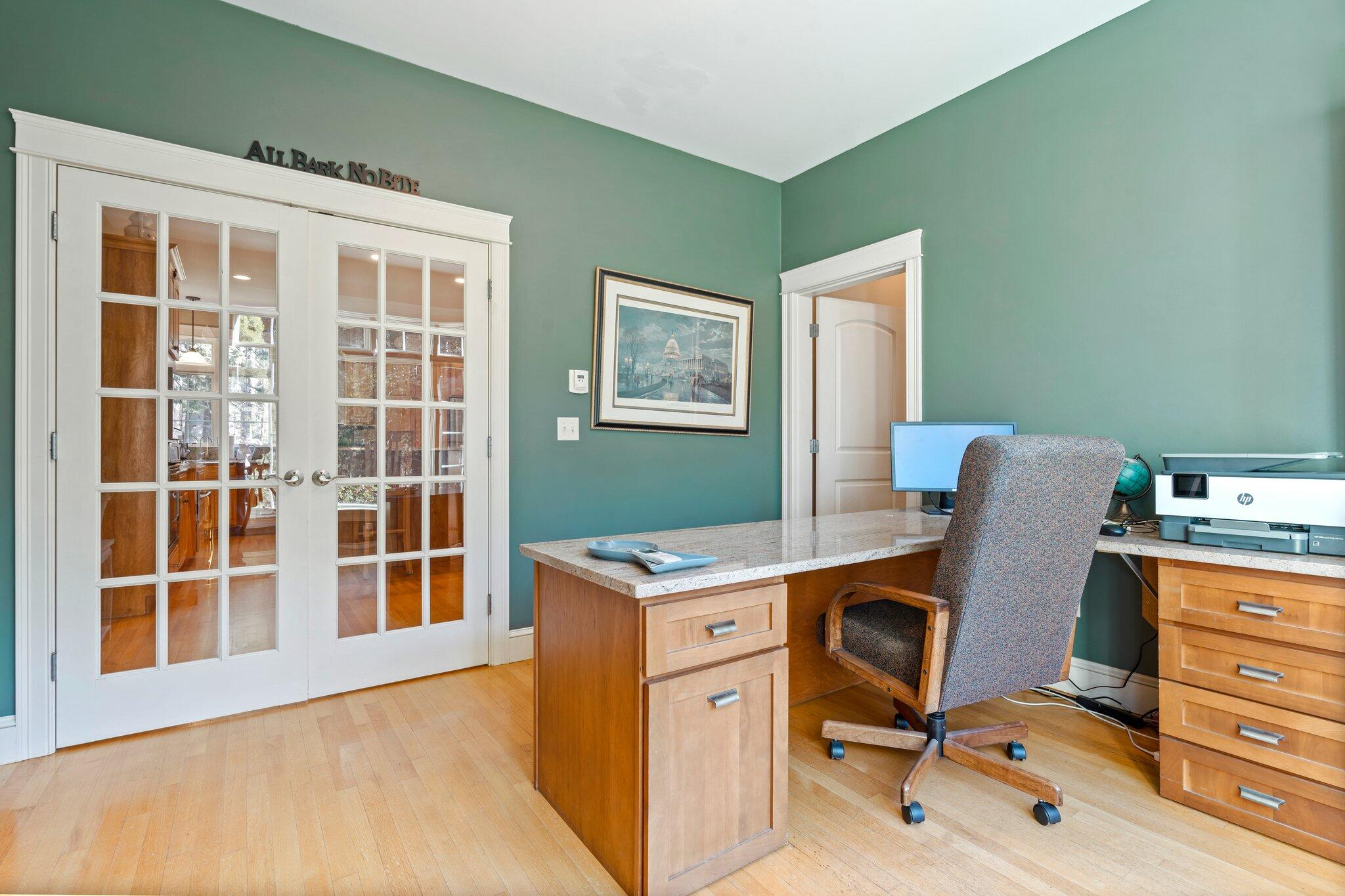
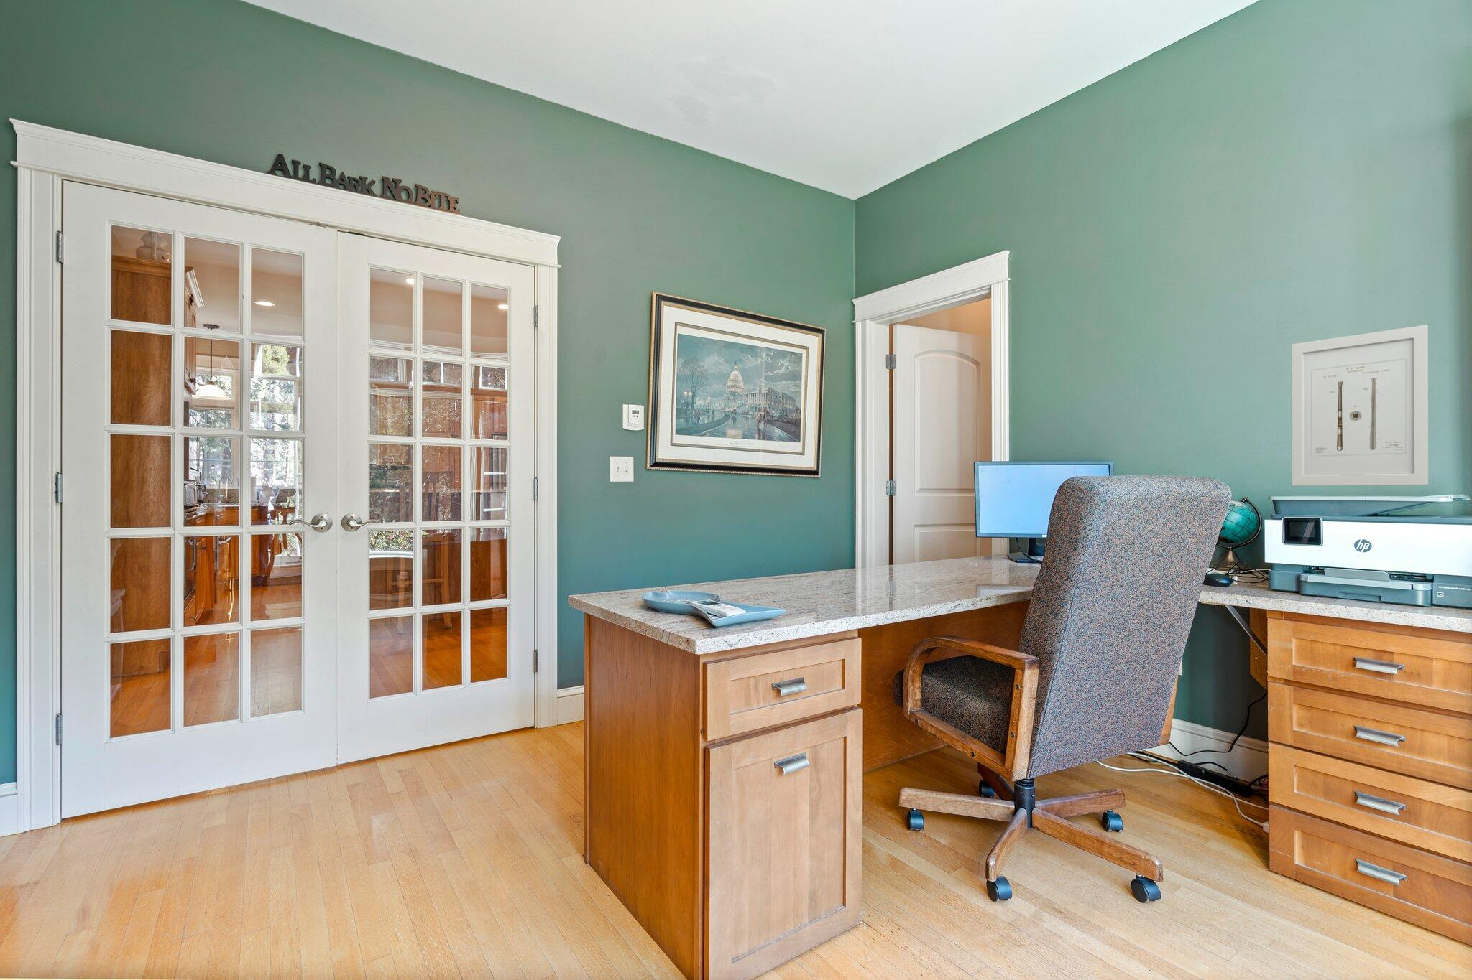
+ wall art (1356, 410)
